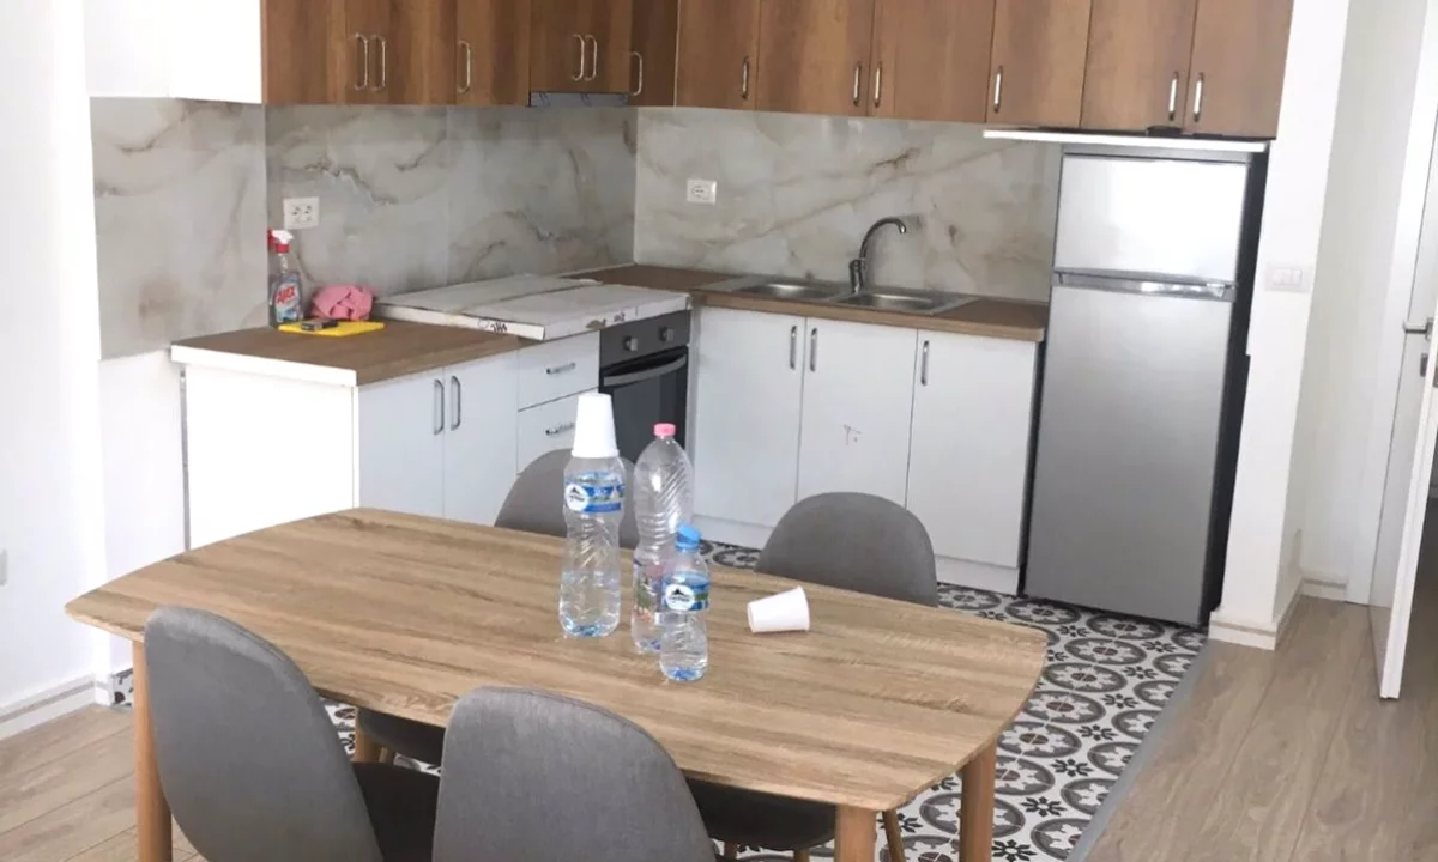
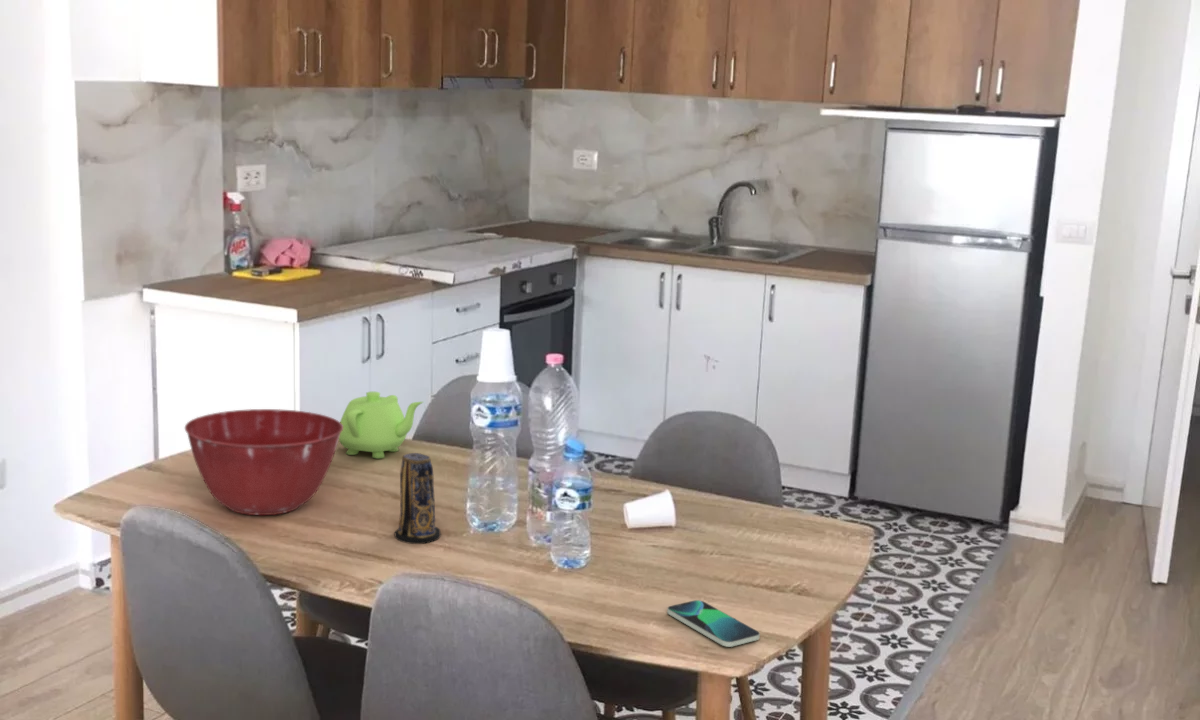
+ mixing bowl (265, 464)
+ smartphone (712, 622)
+ candle (418, 496)
+ teapot (382, 423)
